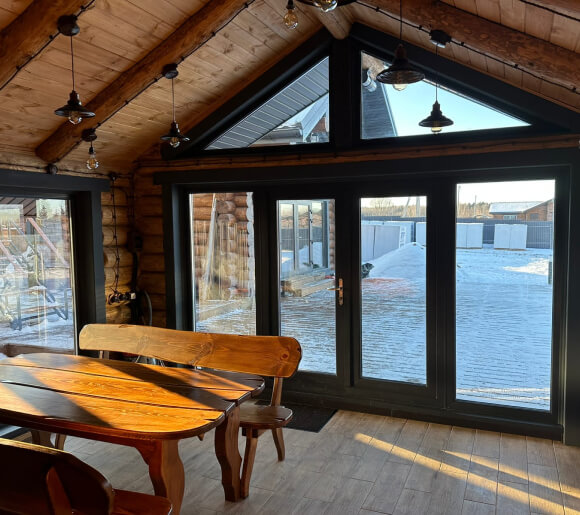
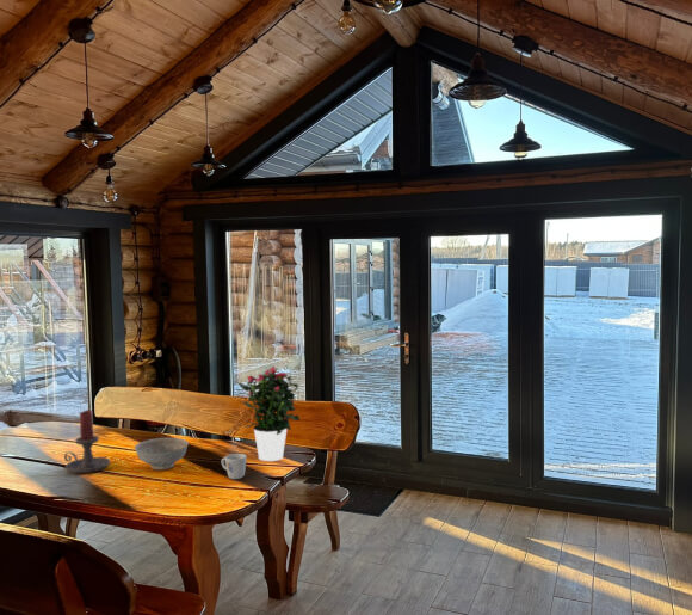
+ potted flower (270, 413)
+ candle holder (82, 438)
+ decorative bowl (162, 455)
+ mug (233, 466)
